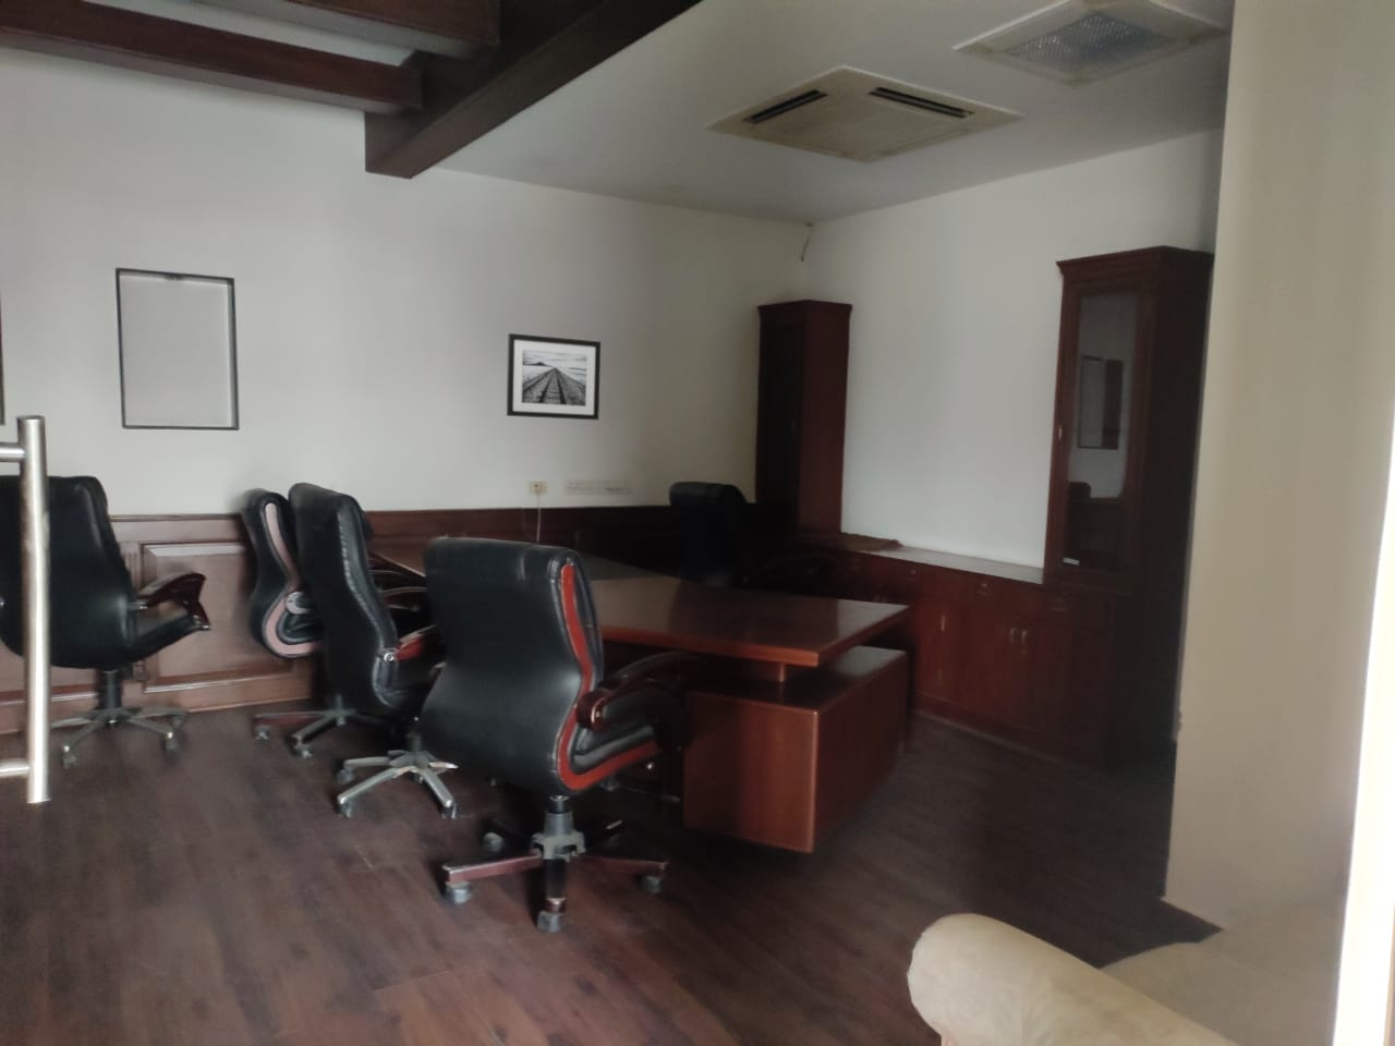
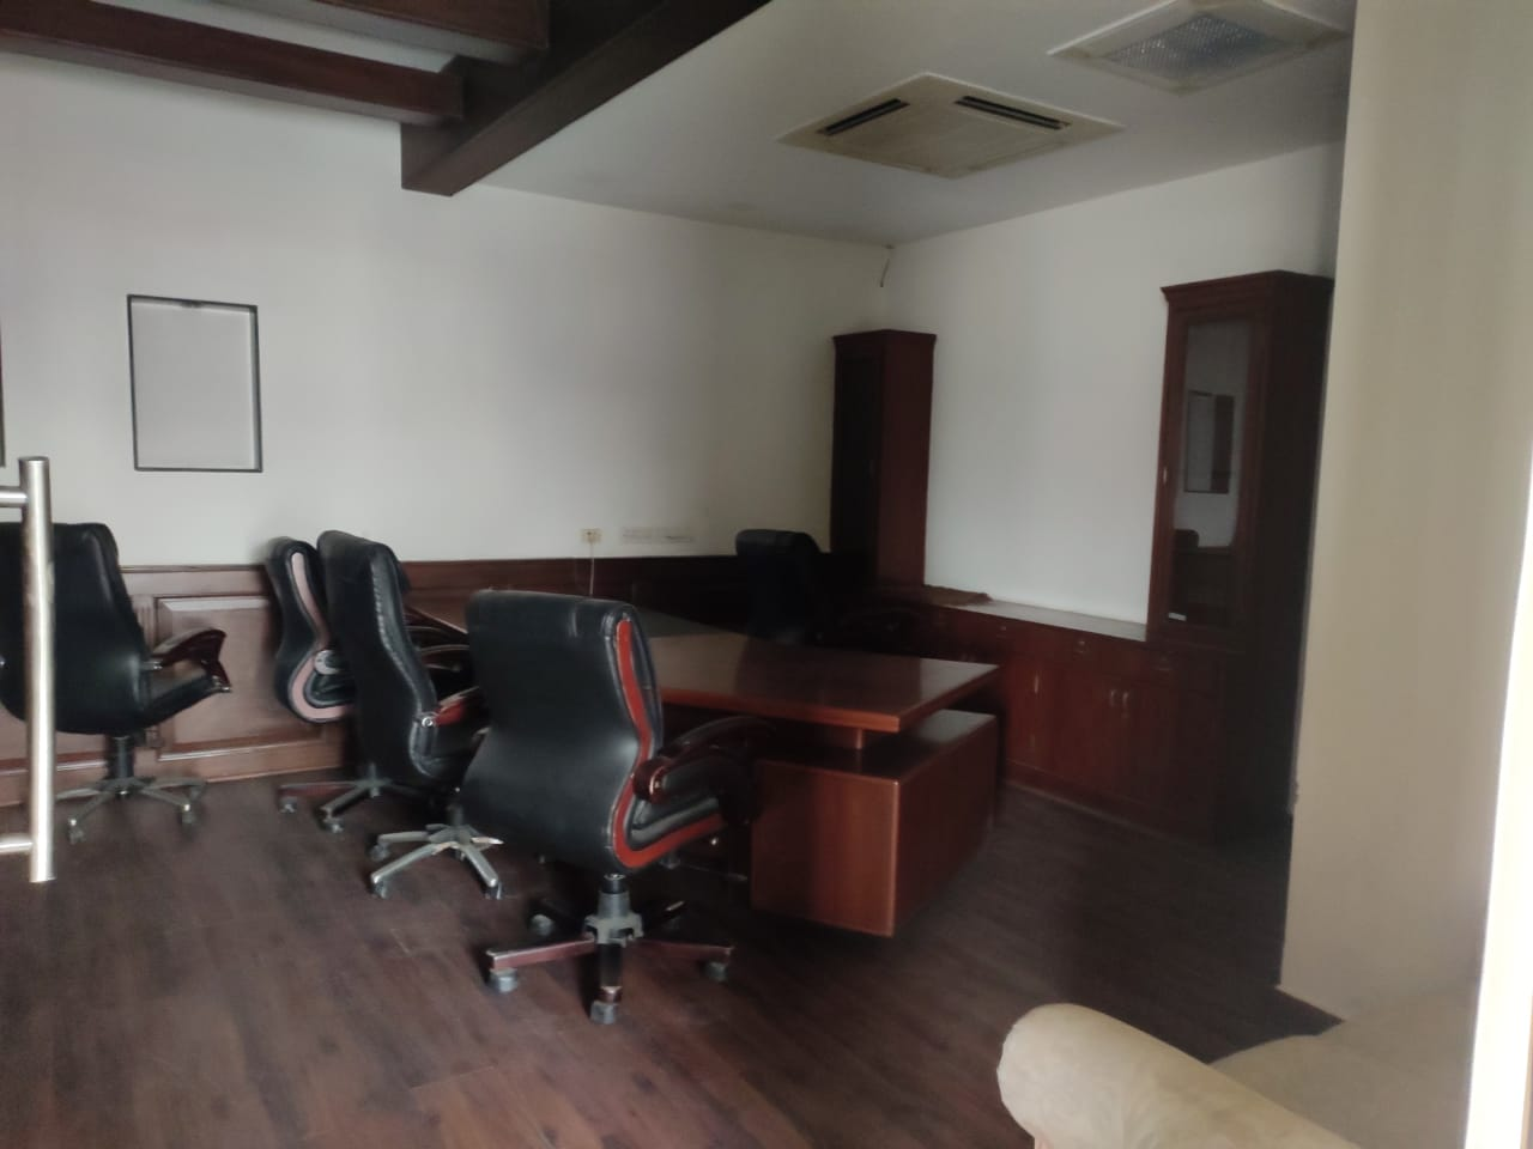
- wall art (554, 377)
